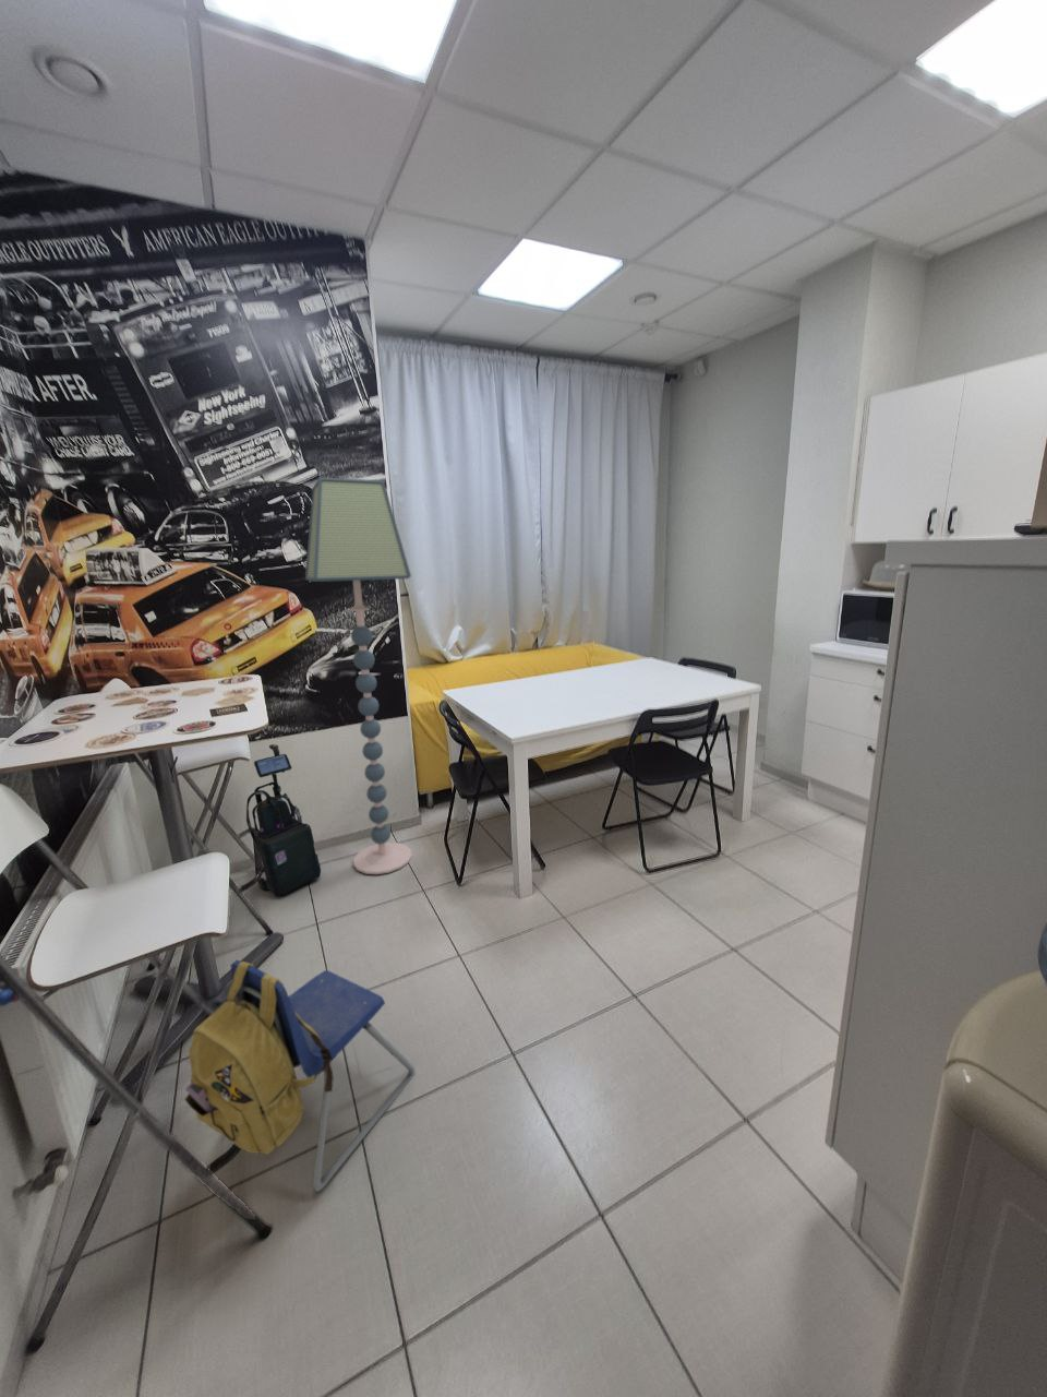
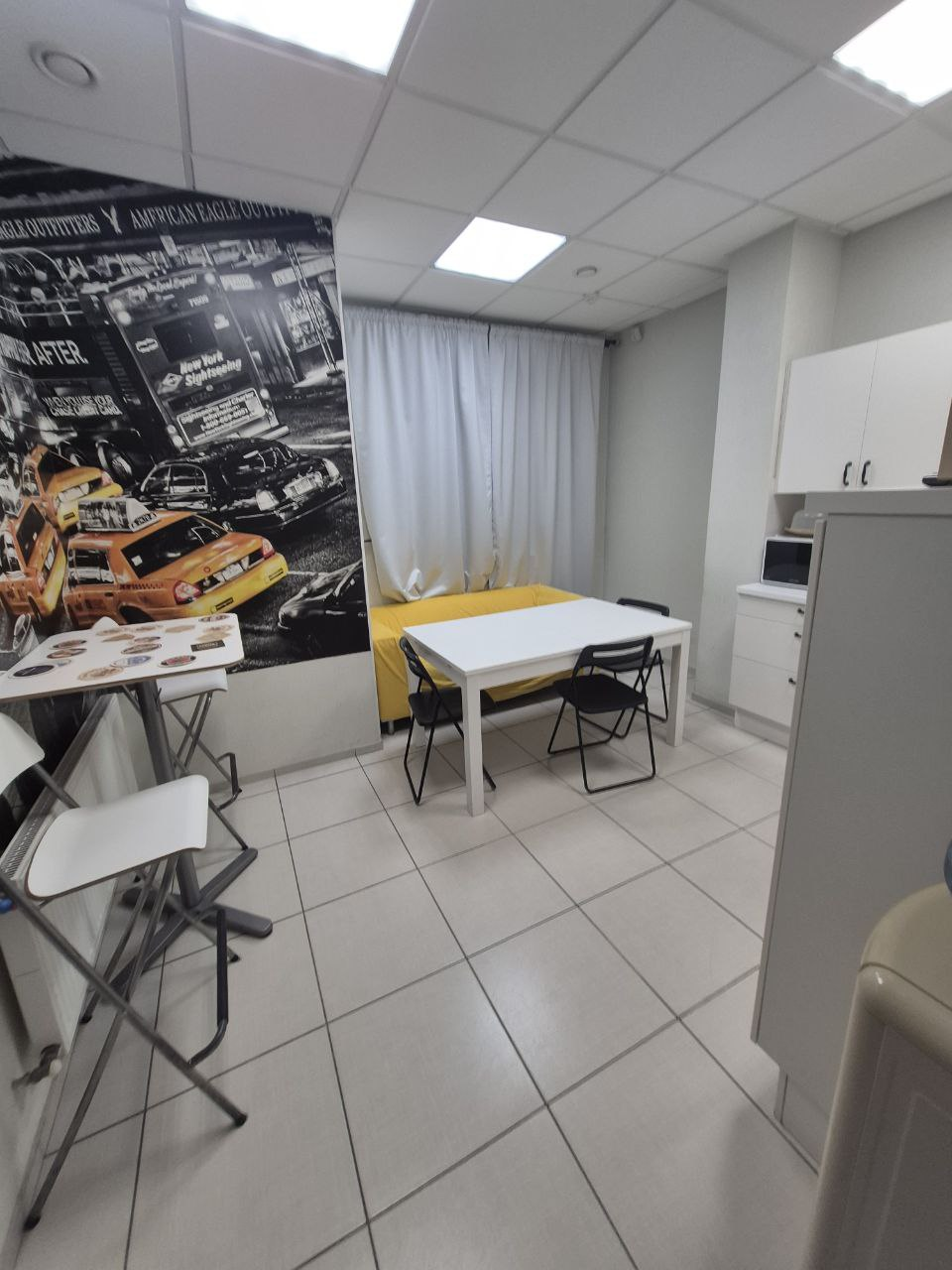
- floor lamp (366, 685)
- backpack (296, 1037)
- vacuum cleaner (280, 817)
